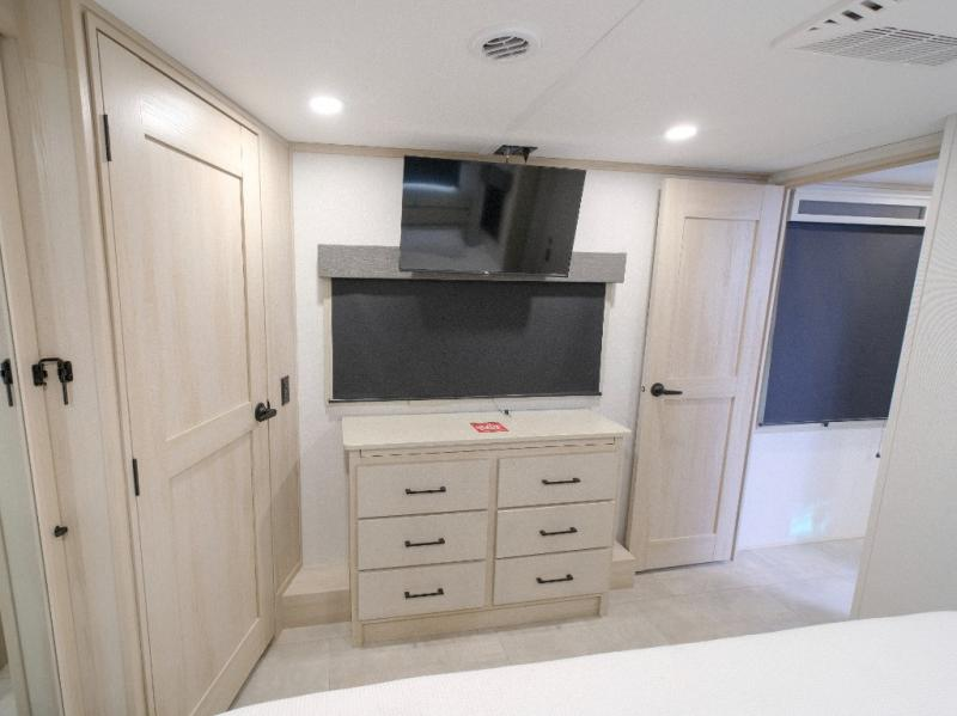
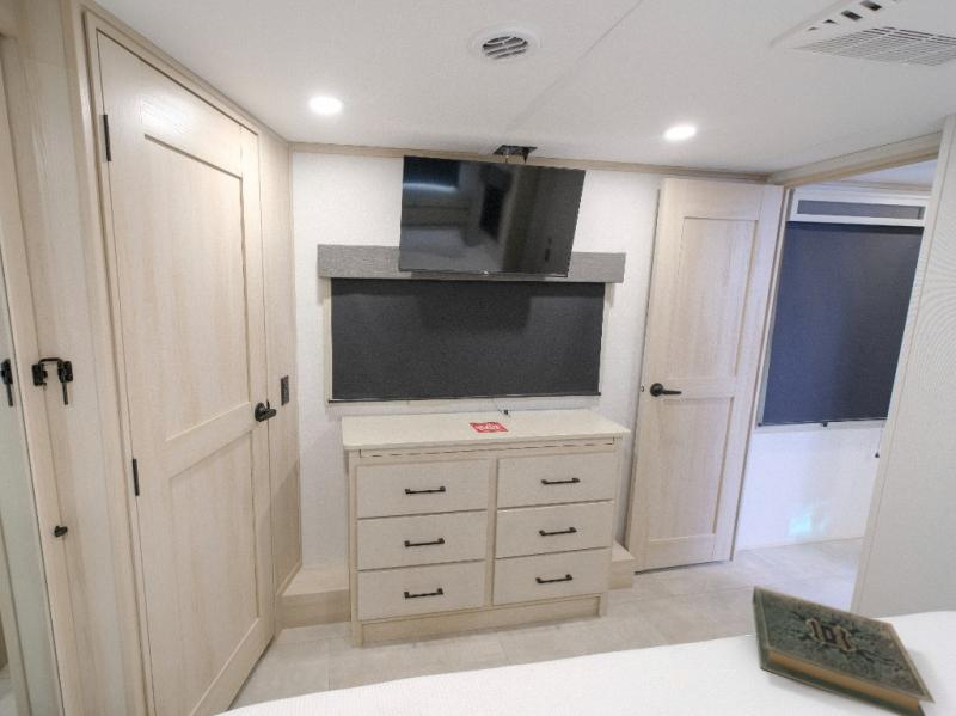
+ hardback book (828, 644)
